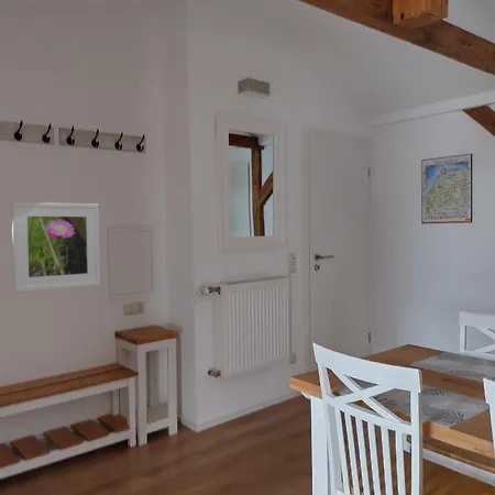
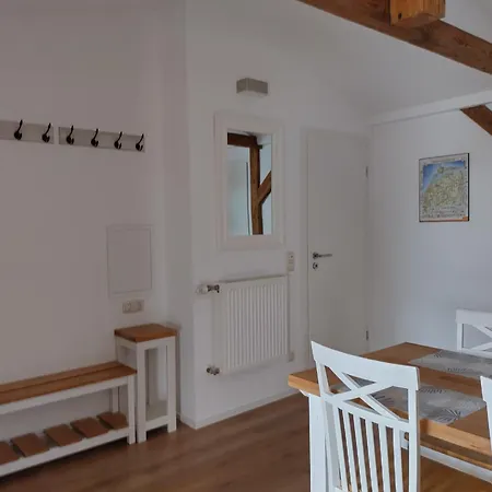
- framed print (57, 245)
